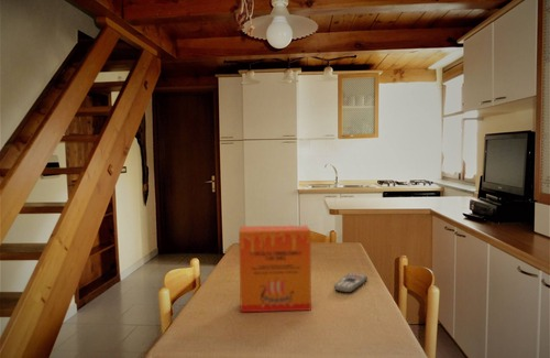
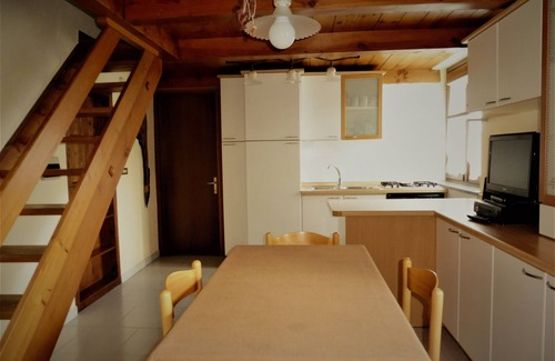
- remote control (350, 282)
- cereal box (275, 267)
